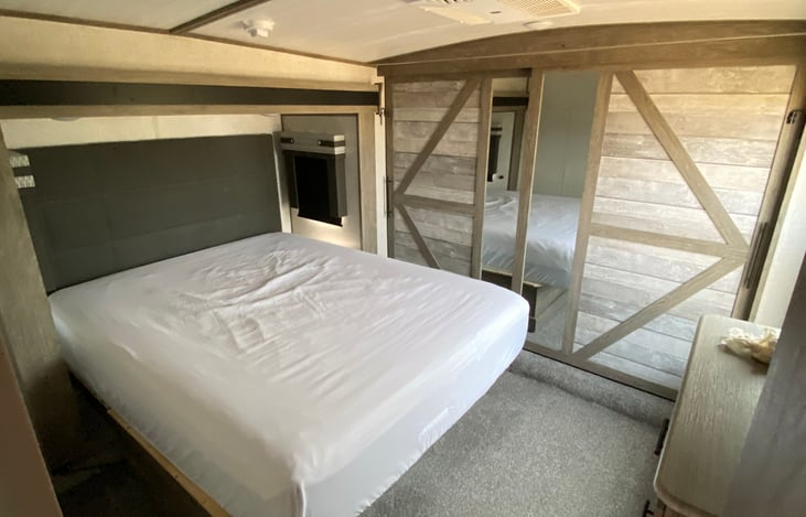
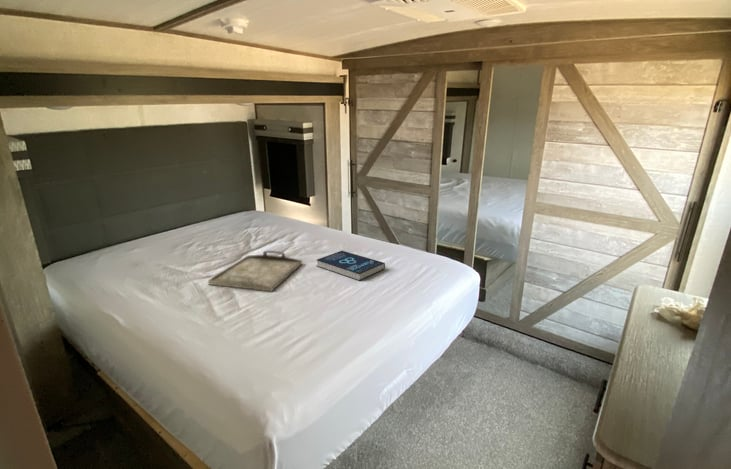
+ serving tray (258, 267)
+ book (350, 264)
